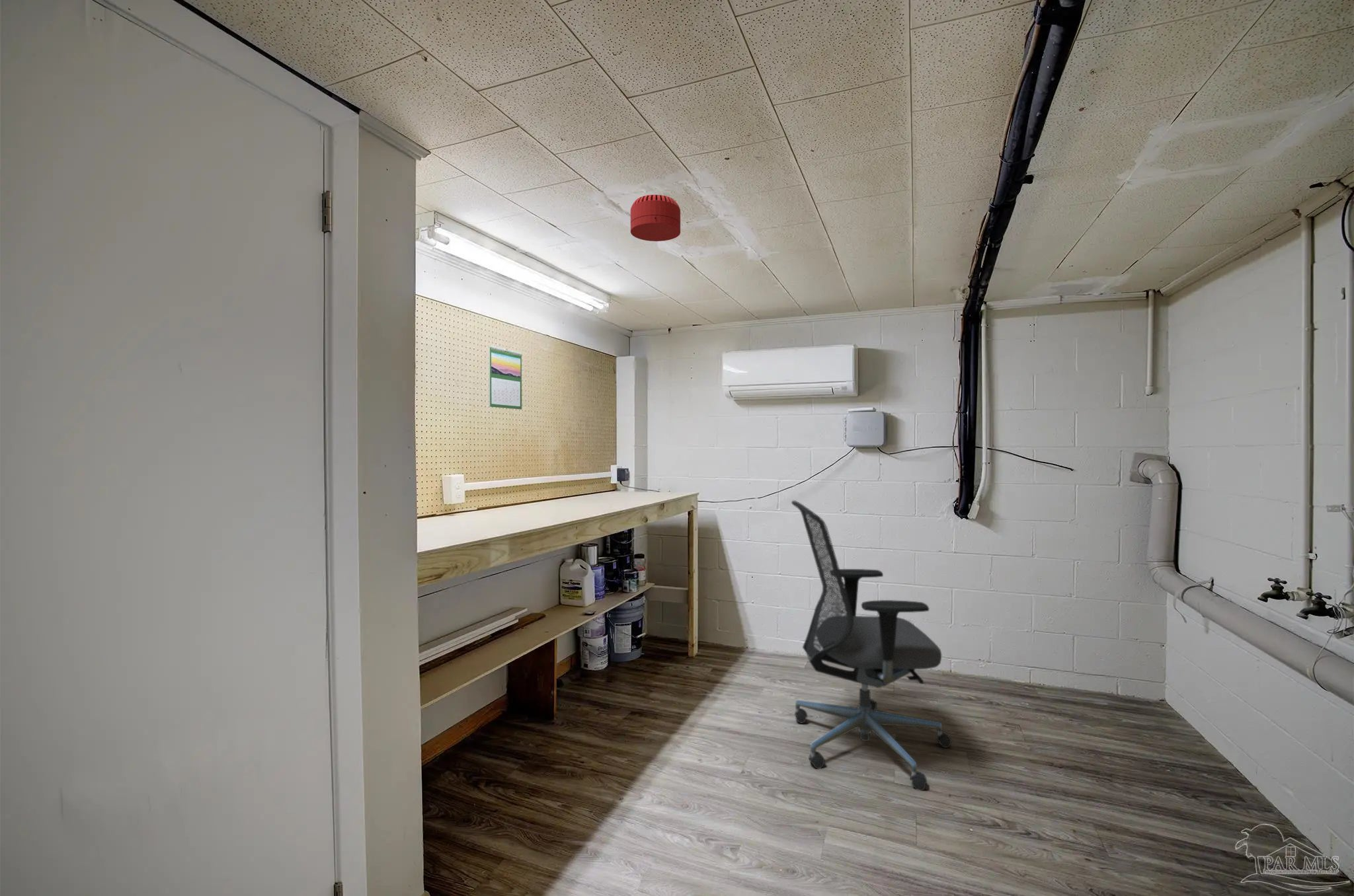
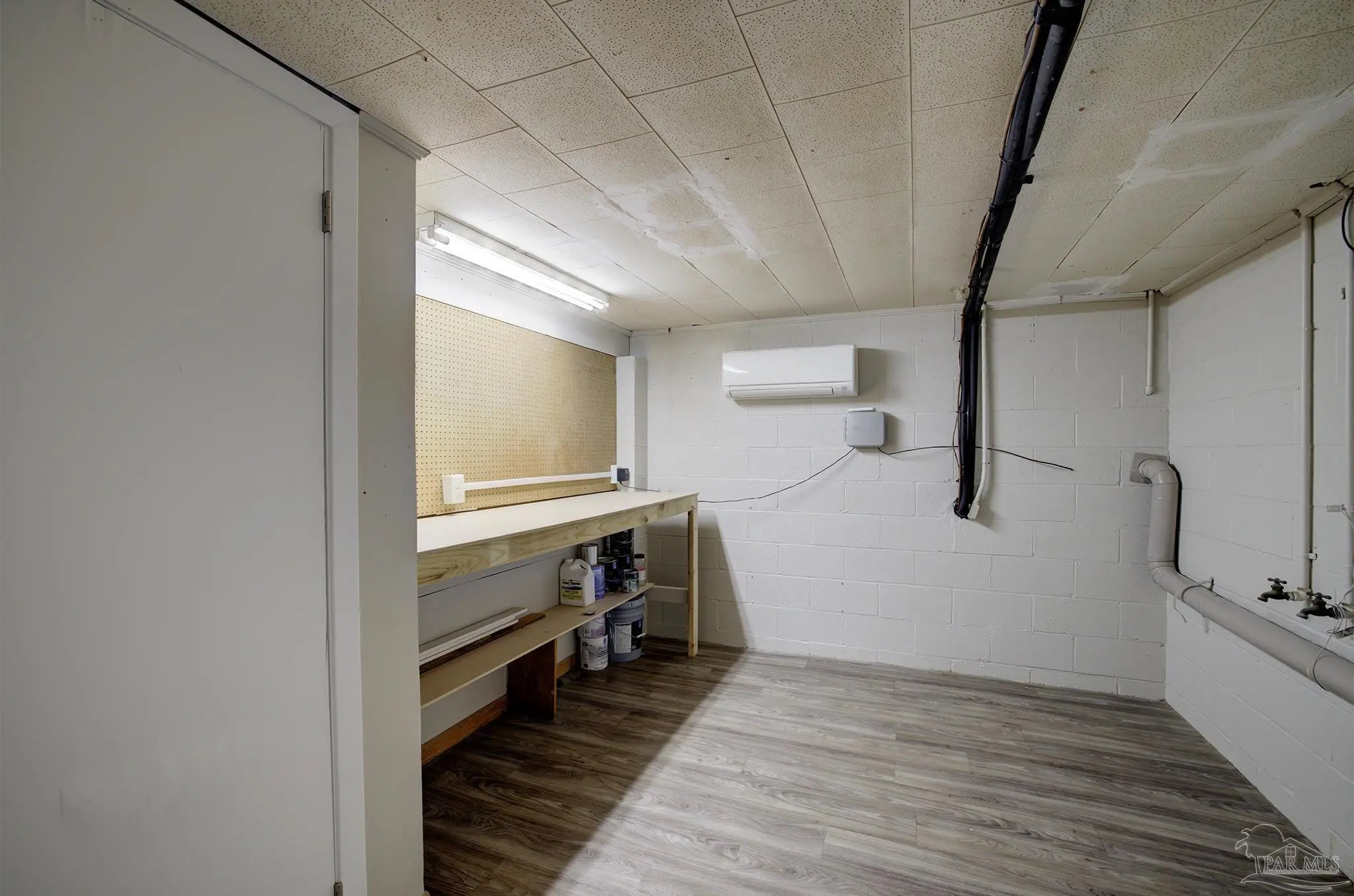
- office chair (873, 623)
- smoke detector (655, 217)
- calendar (506, 378)
